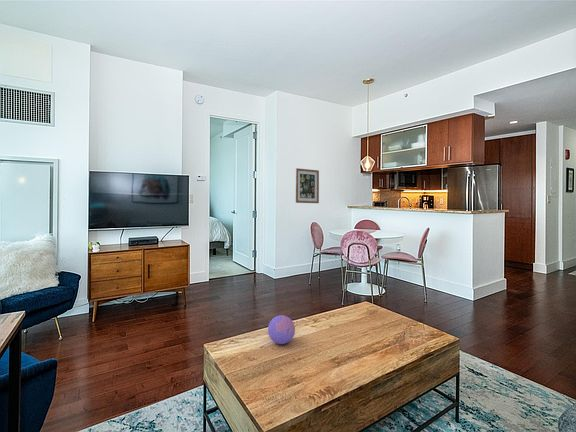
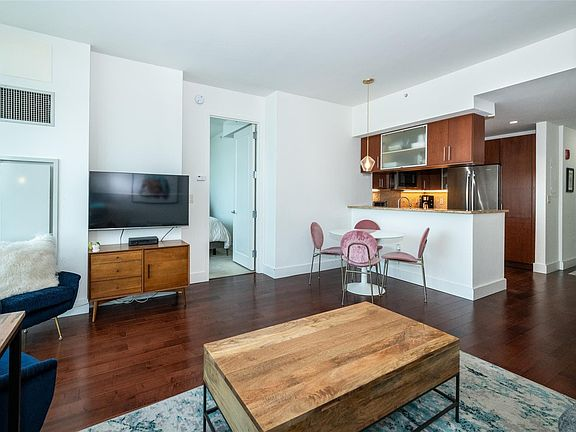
- decorative ball (281, 329)
- wall art (307, 186)
